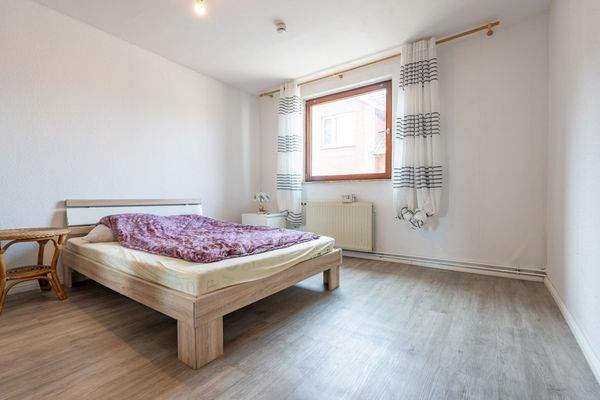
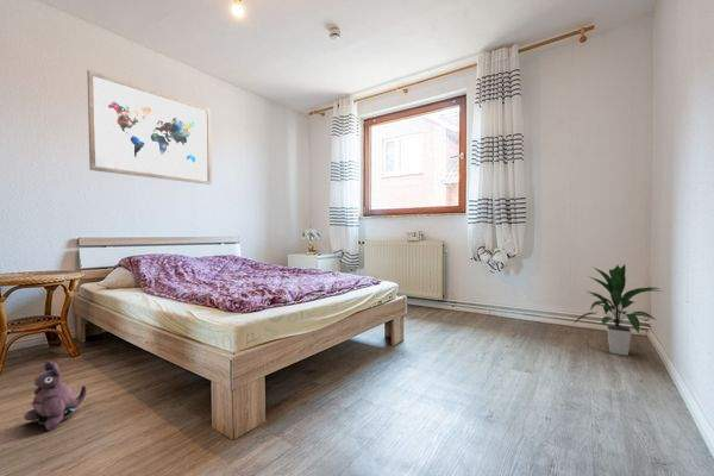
+ indoor plant (614, 306)
+ plush toy (60, 388)
+ wall art (158, 134)
